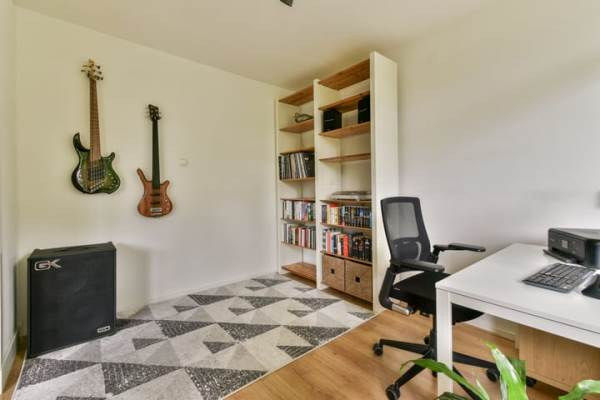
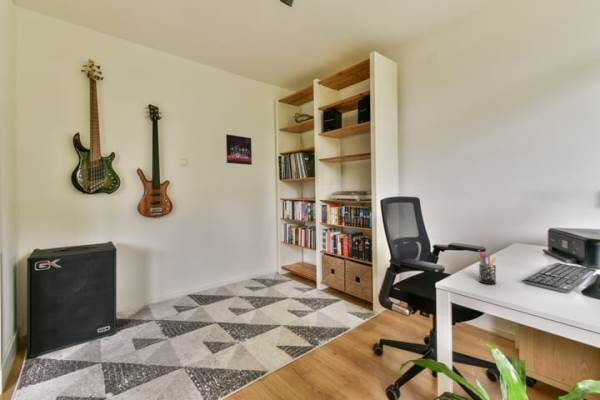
+ pen holder (485, 267)
+ album cover (239, 150)
